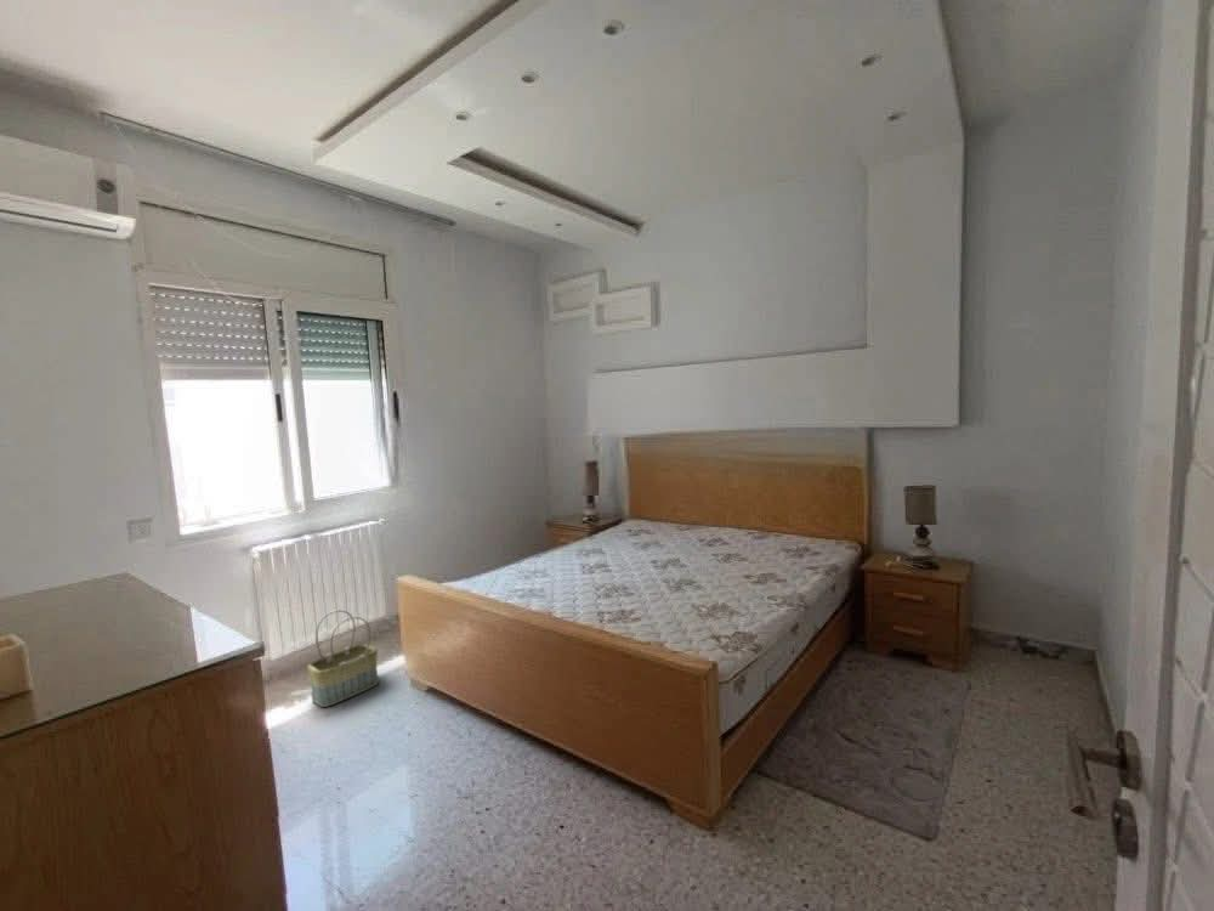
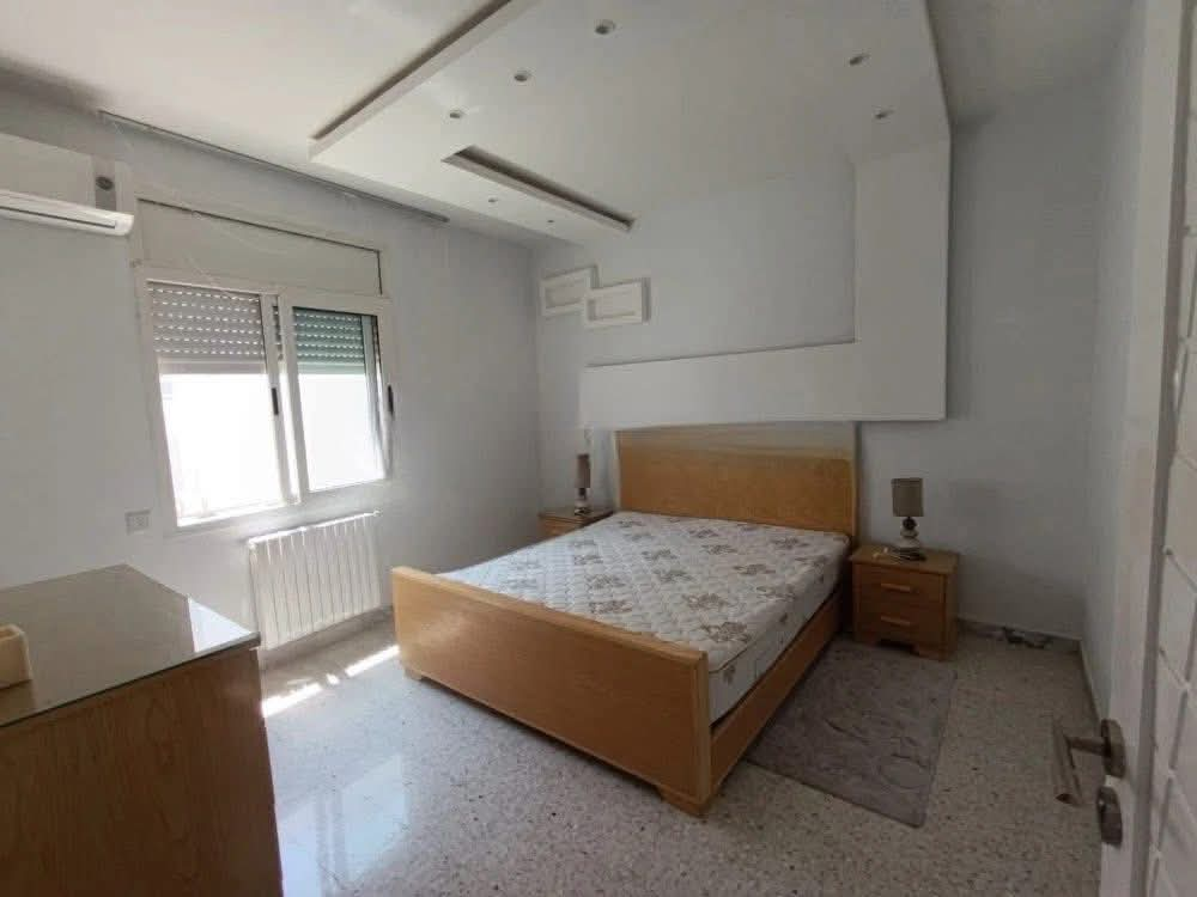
- basket (342, 652)
